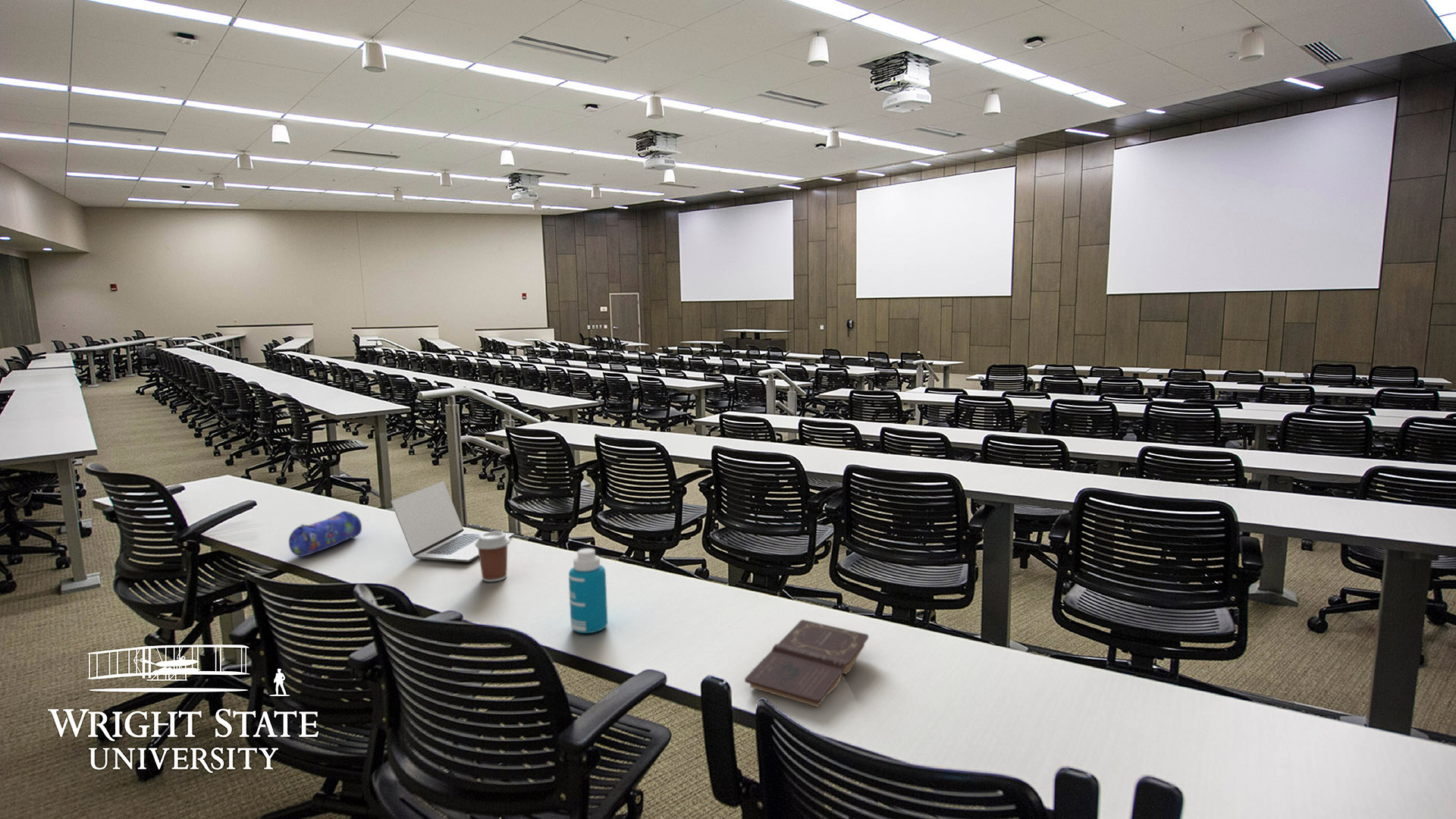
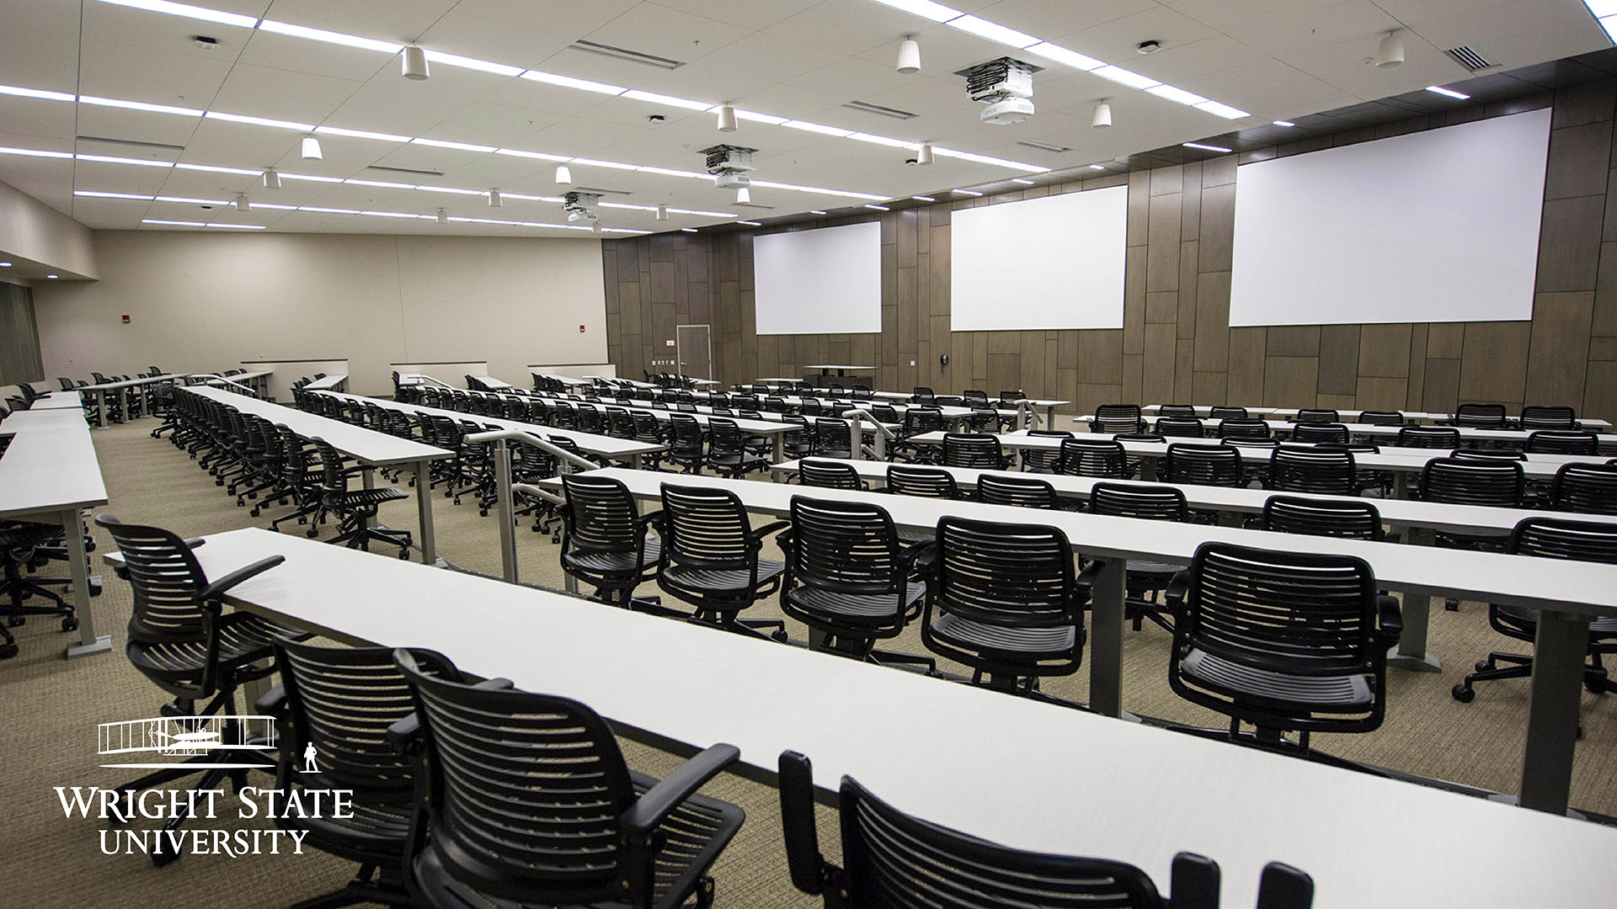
- book (807, 660)
- pencil case (325, 532)
- coffee cup (493, 556)
- laptop (455, 519)
- bottle (588, 589)
